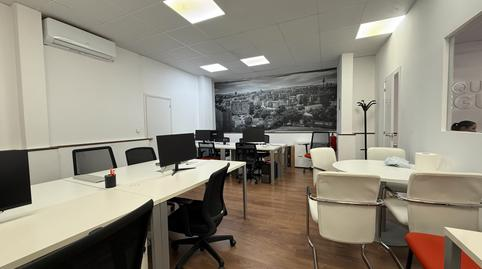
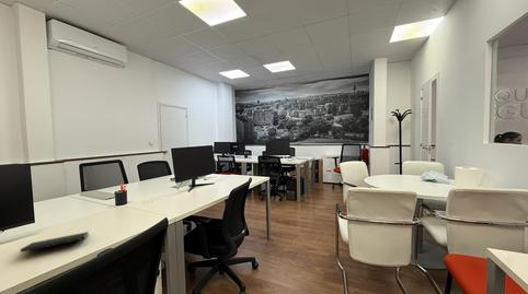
+ notepad (58, 240)
